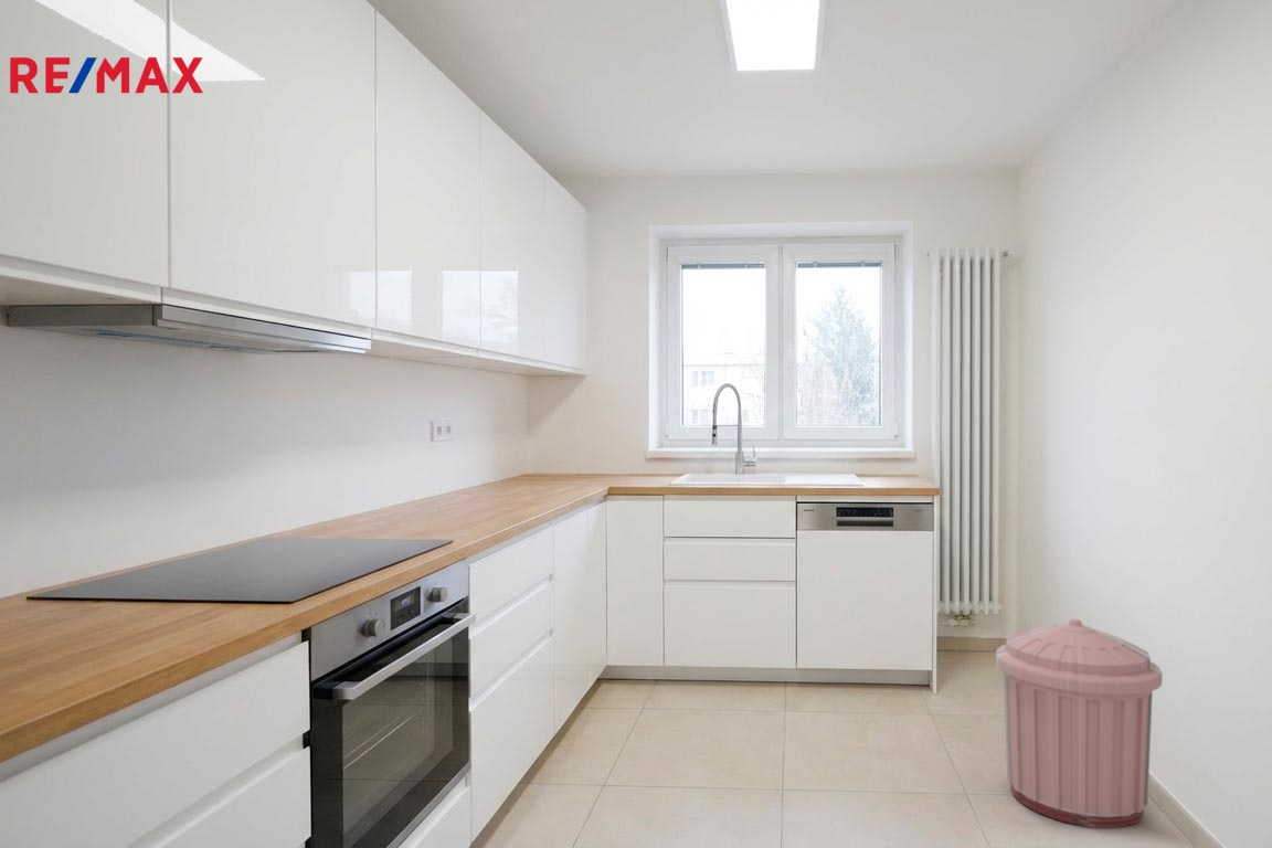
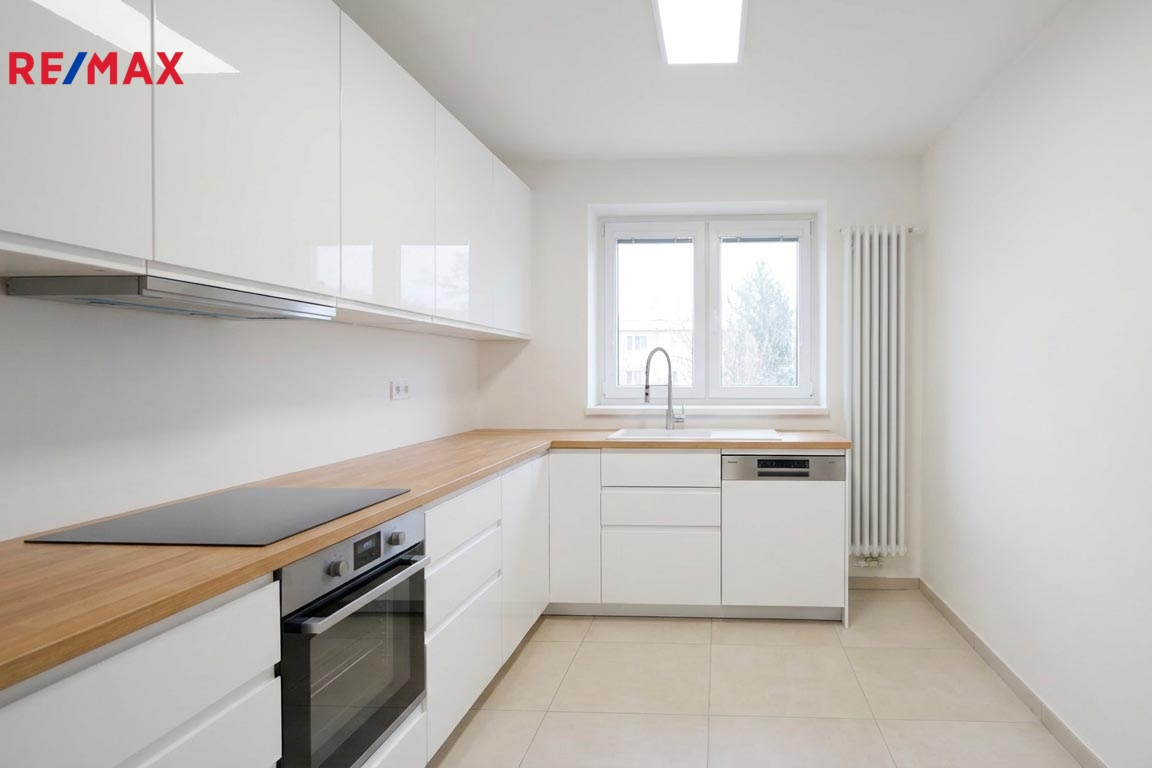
- trash can (1074, 709)
